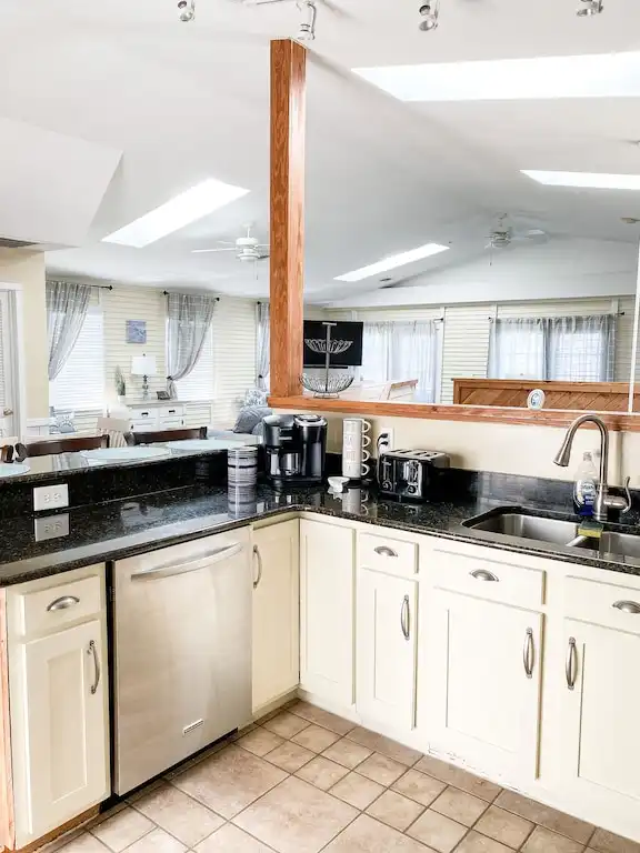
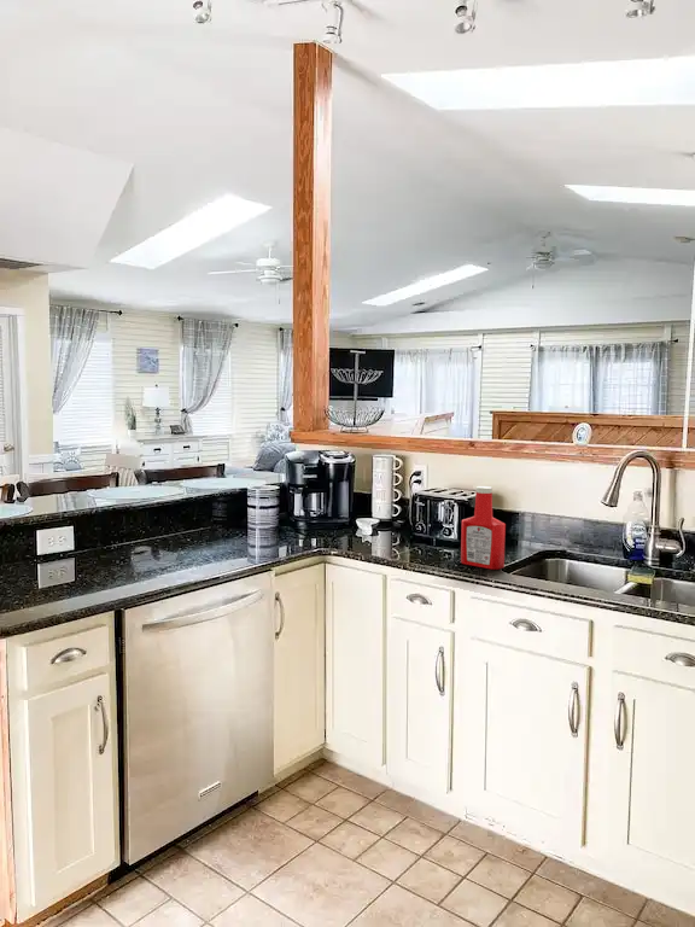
+ soap bottle (483, 525)
